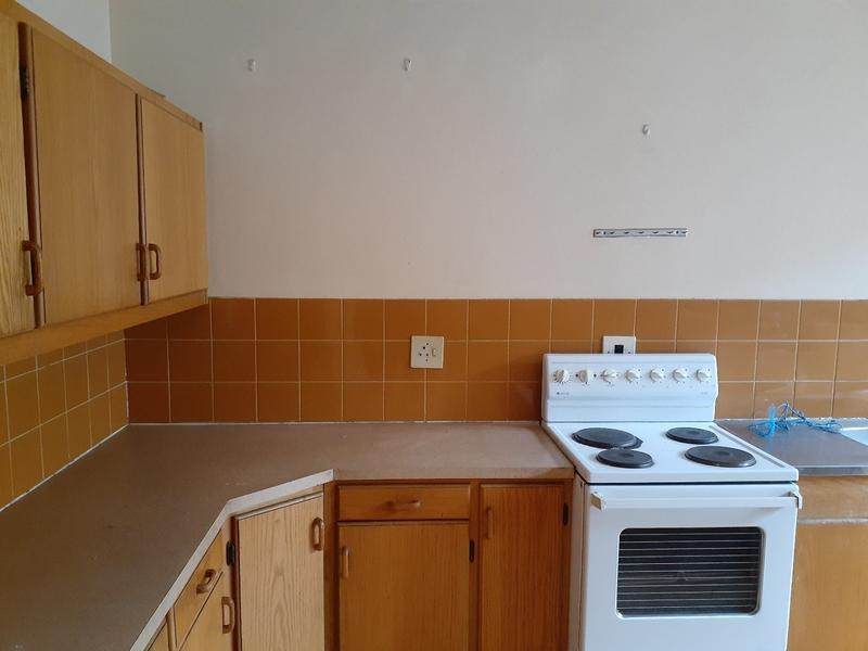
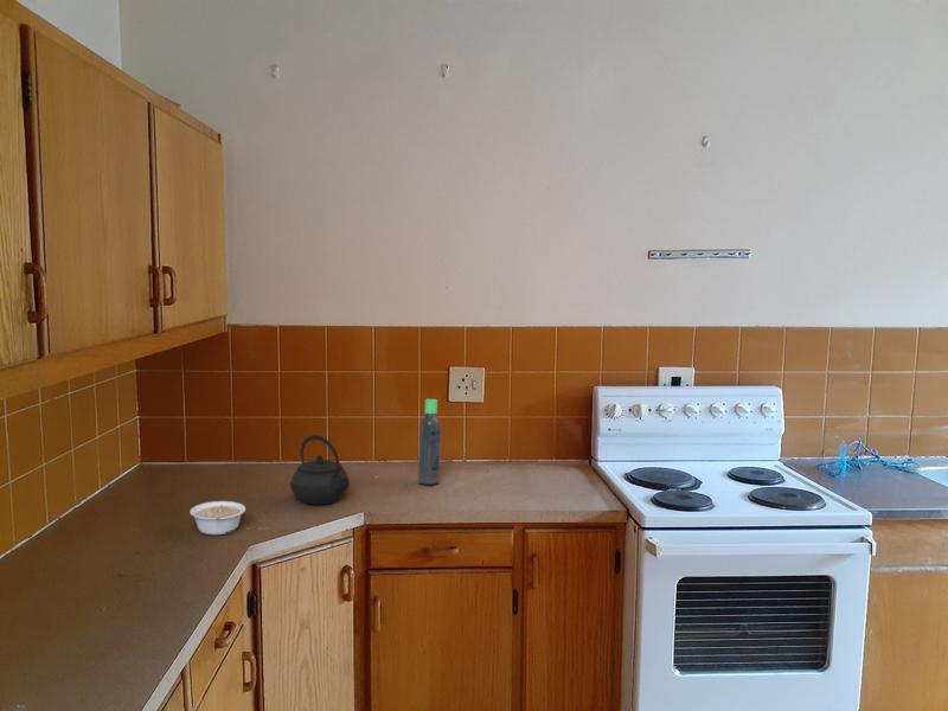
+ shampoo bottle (429, 441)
+ legume (219, 517)
+ kettle (322, 468)
